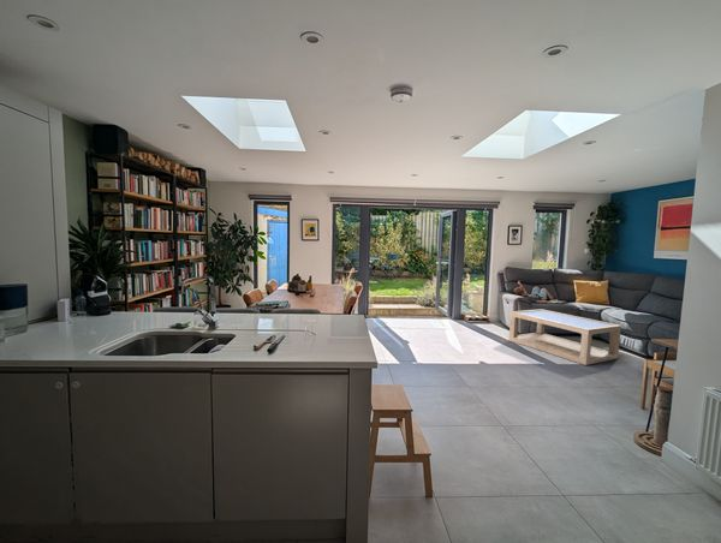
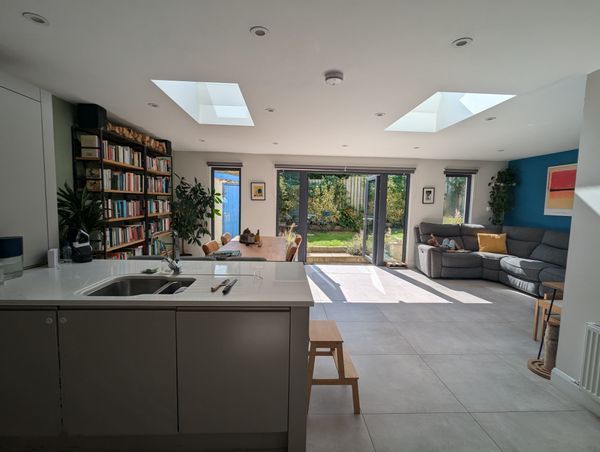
- coffee table (560, 338)
